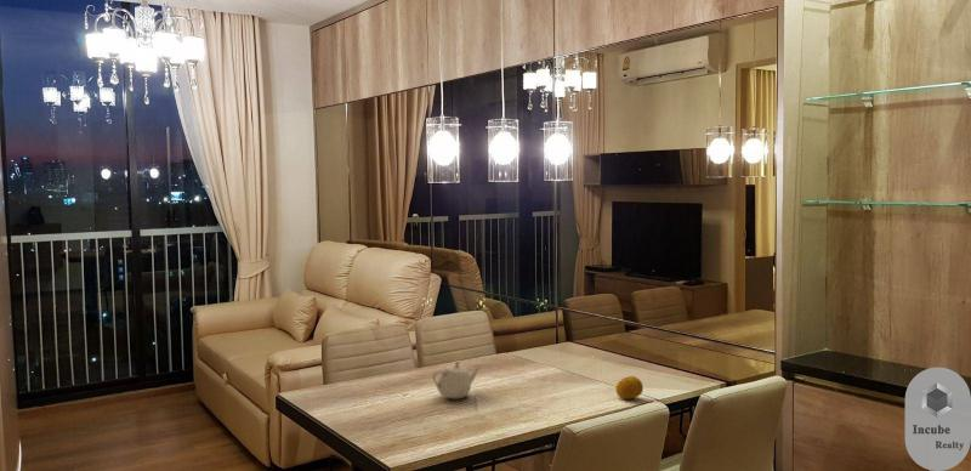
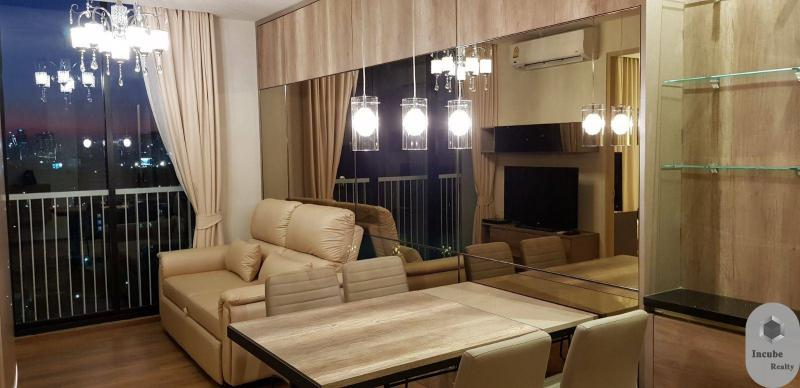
- teapot (456, 378)
- fruit (629, 387)
